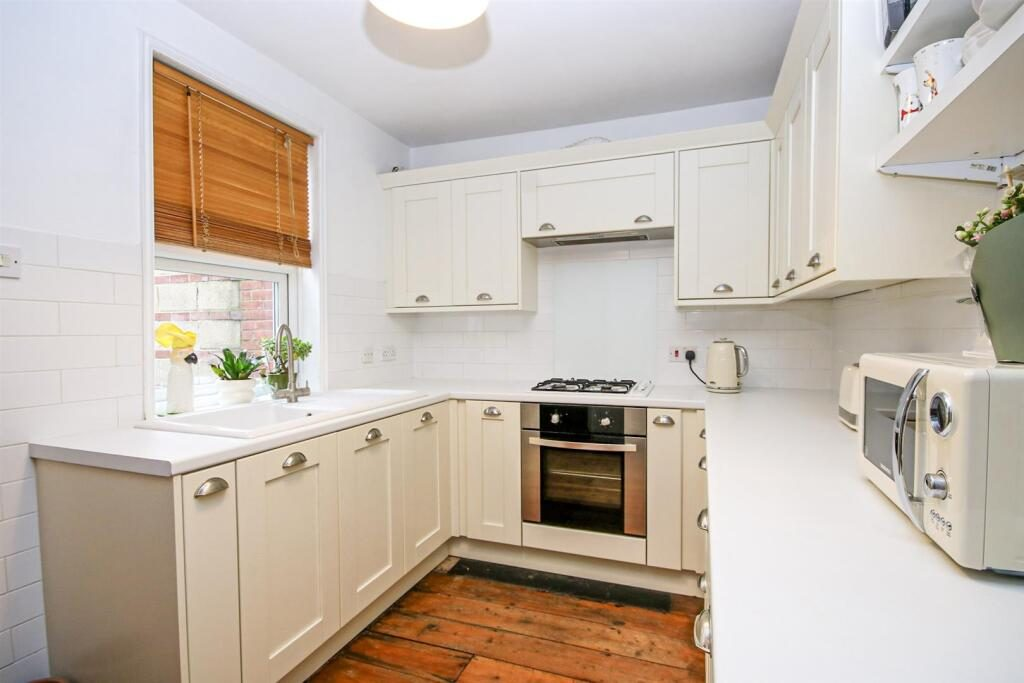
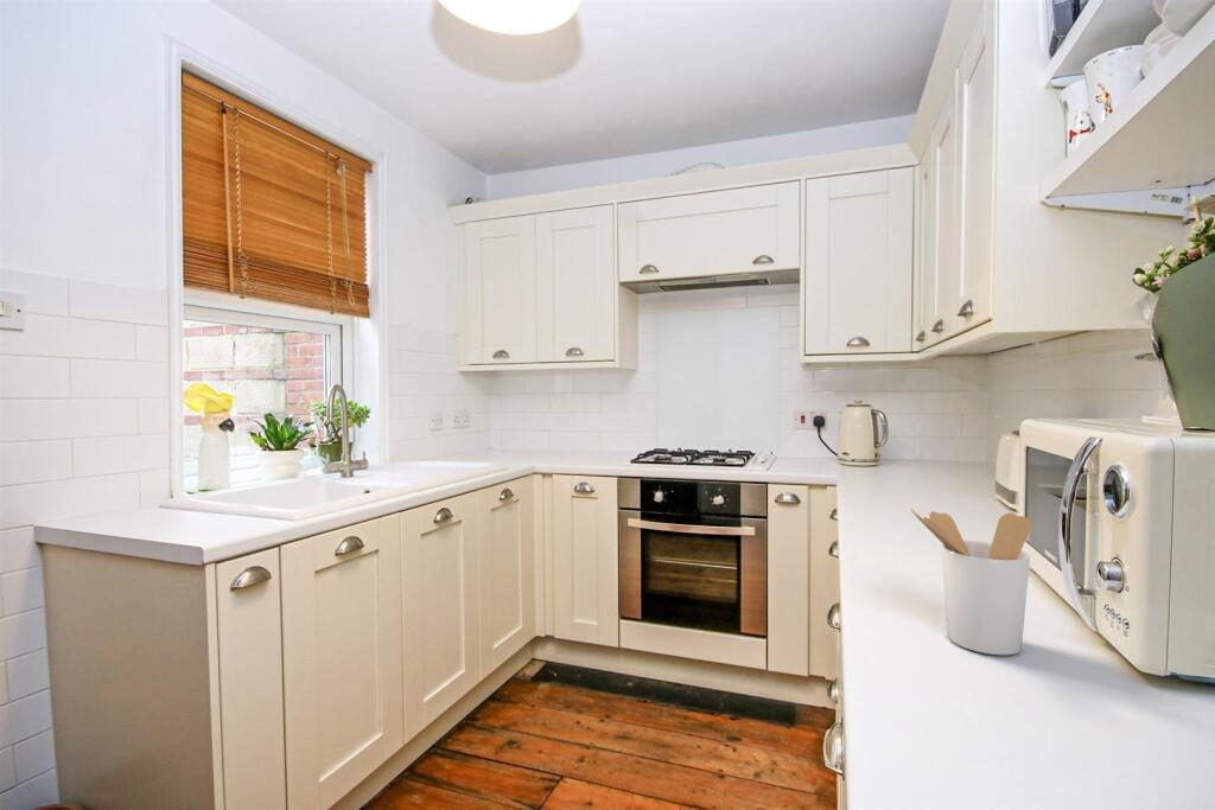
+ utensil holder (966, 574)
